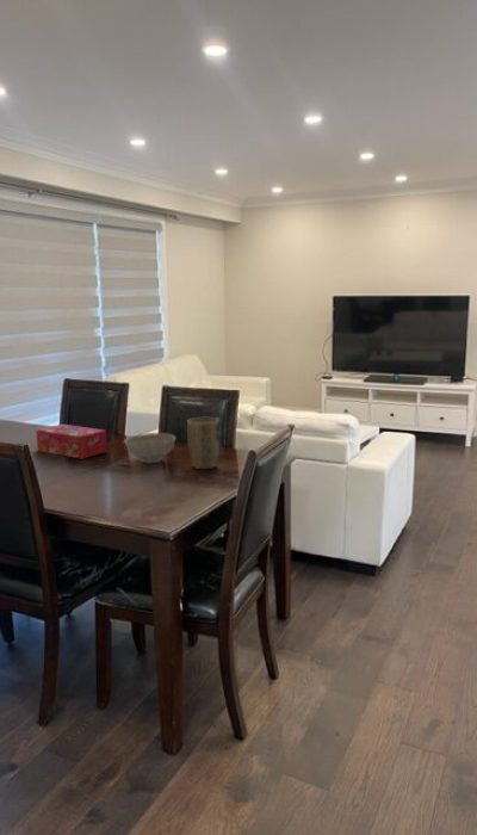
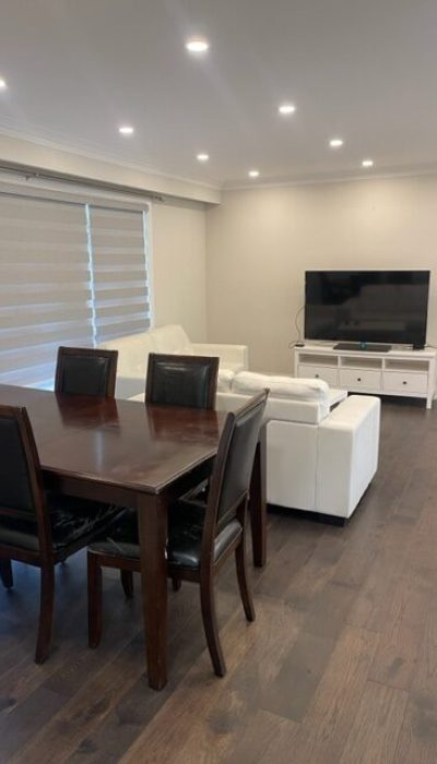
- plant pot (204, 443)
- tissue box (70, 440)
- decorative bowl (150, 449)
